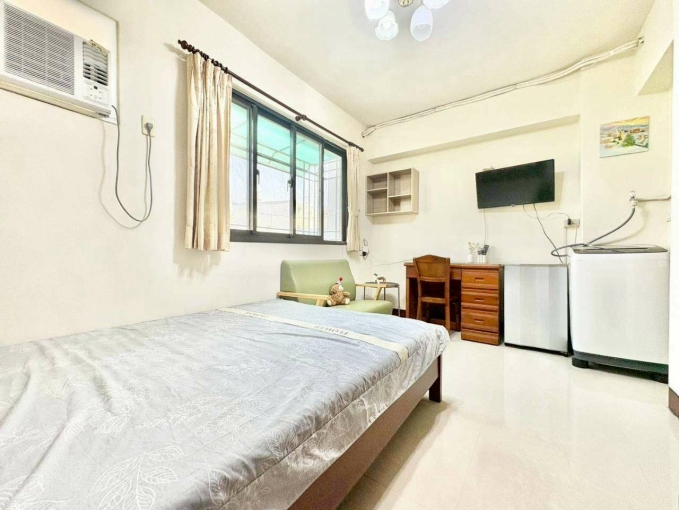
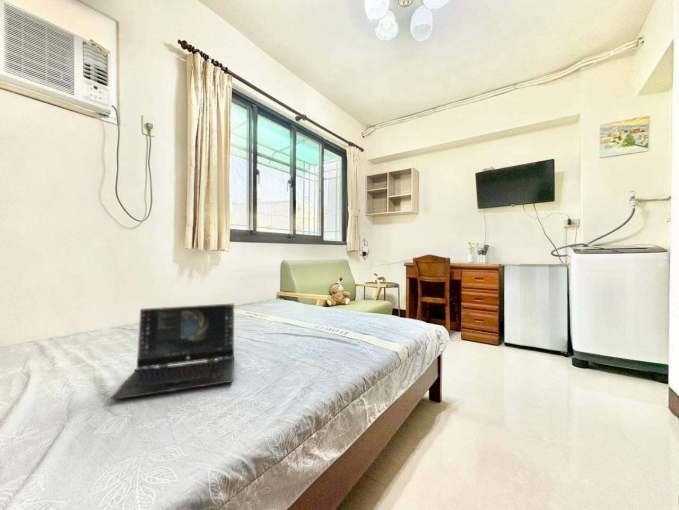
+ laptop computer (183, 344)
